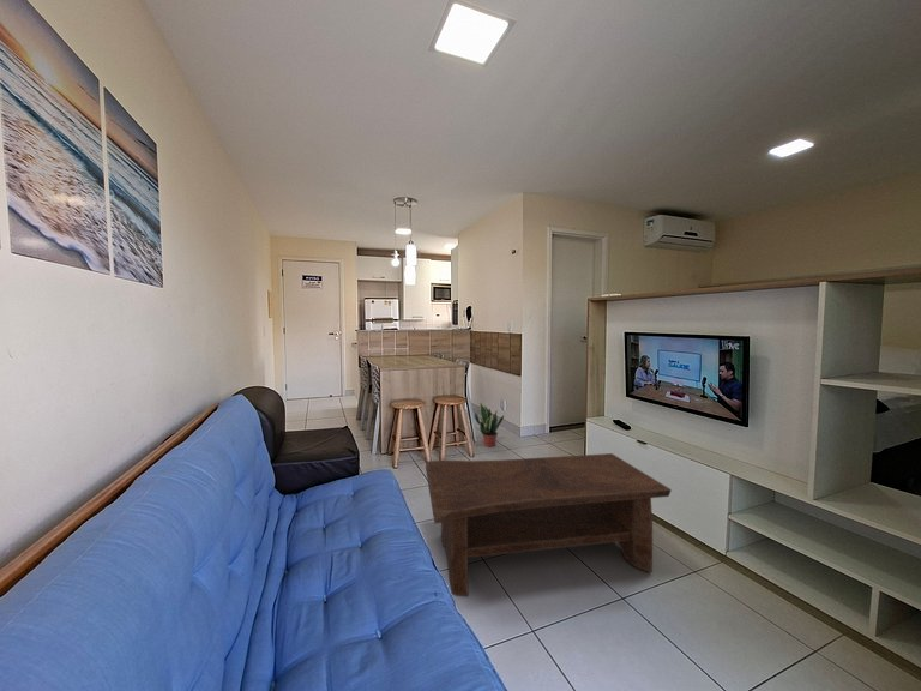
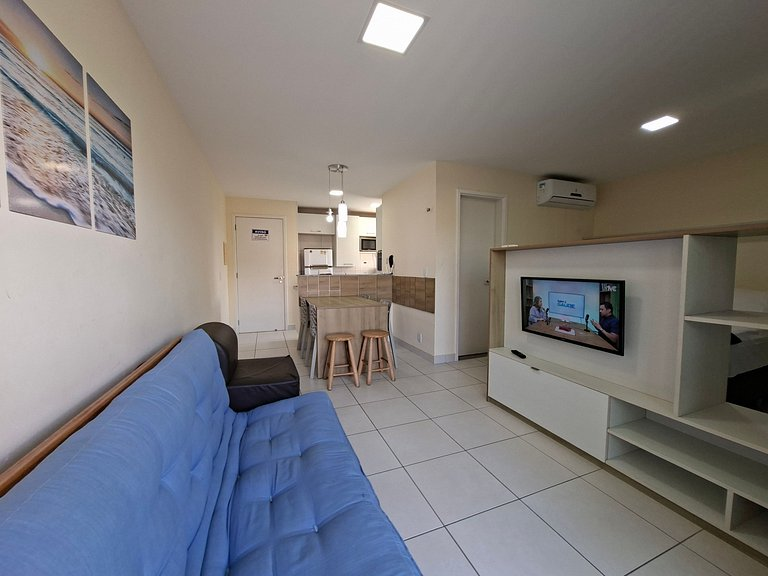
- coffee table (538, 513)
- potted plant (490, 423)
